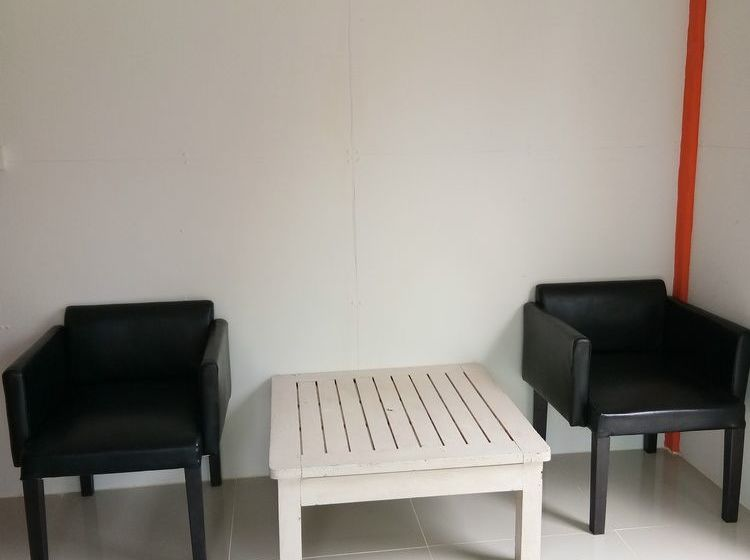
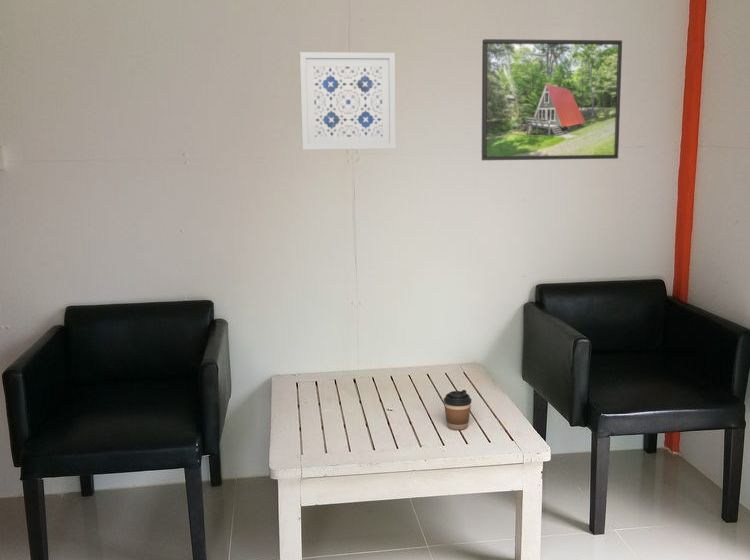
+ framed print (551, 100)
+ wall art (348, 101)
+ coffee cup (457, 408)
